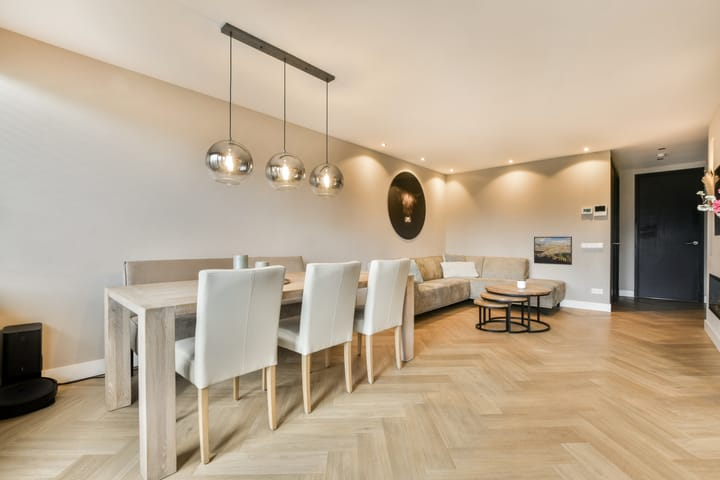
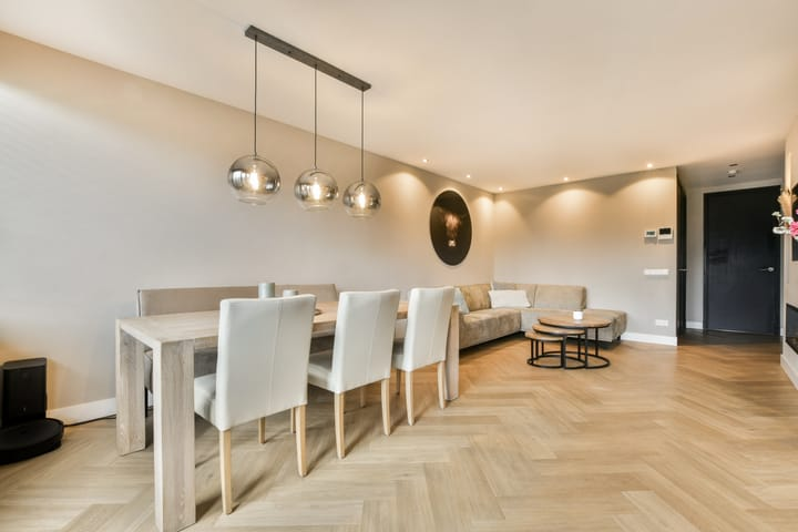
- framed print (552, 250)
